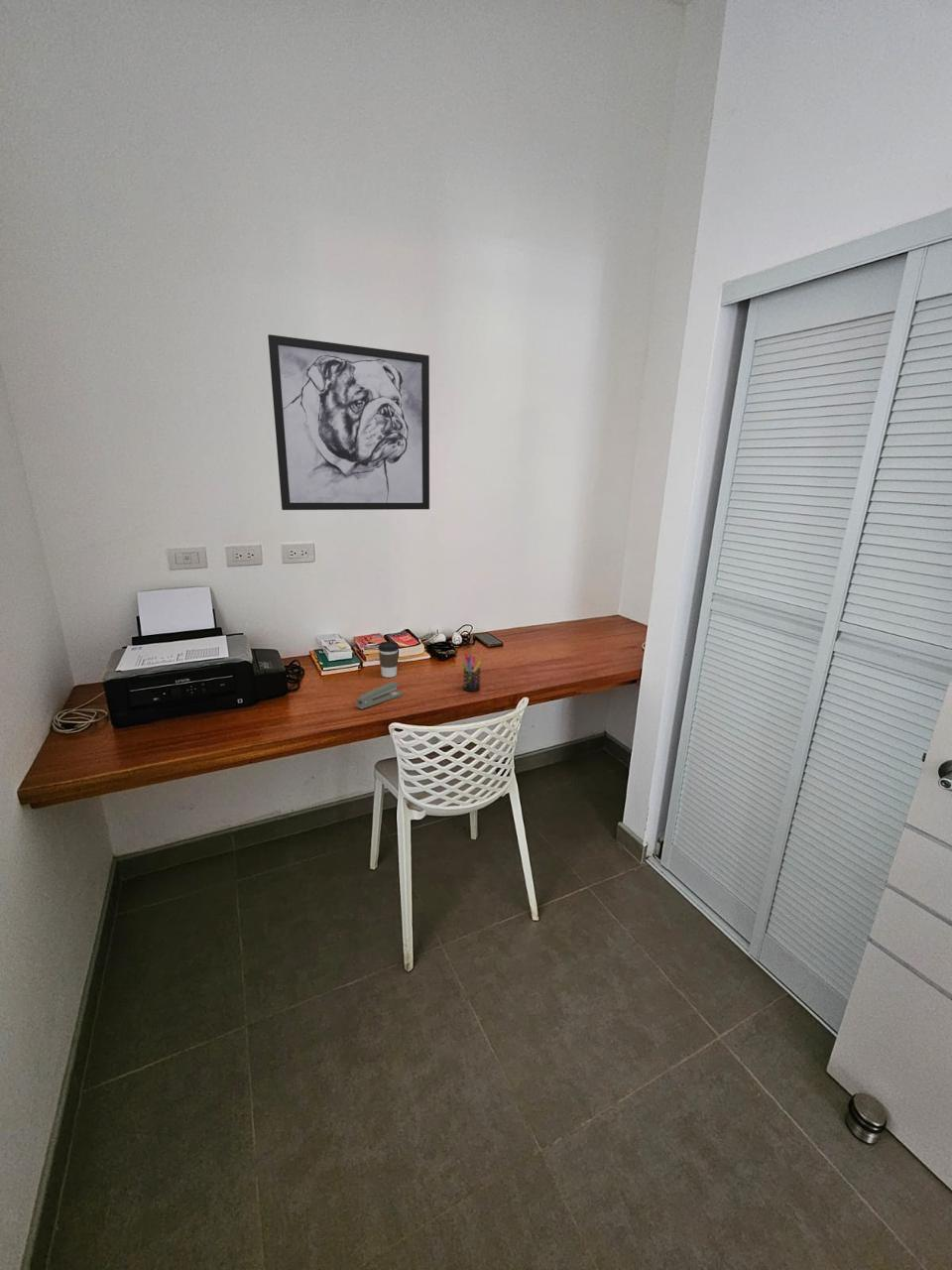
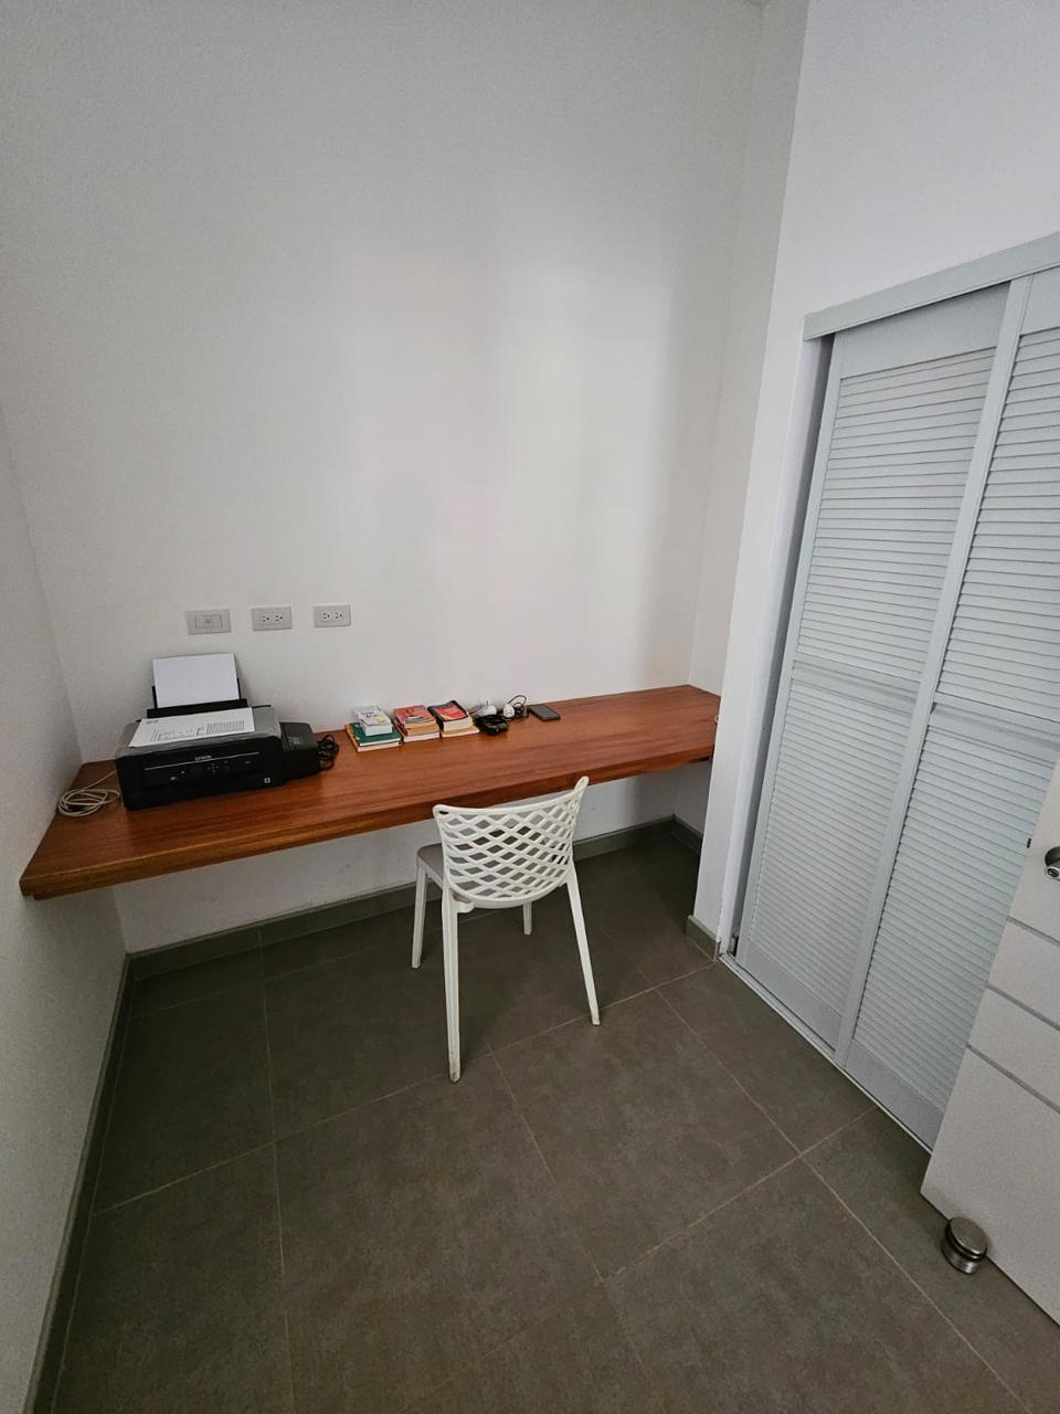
- coffee cup (389, 659)
- wall art (356, 431)
- pen holder (469, 672)
- stapler (380, 694)
